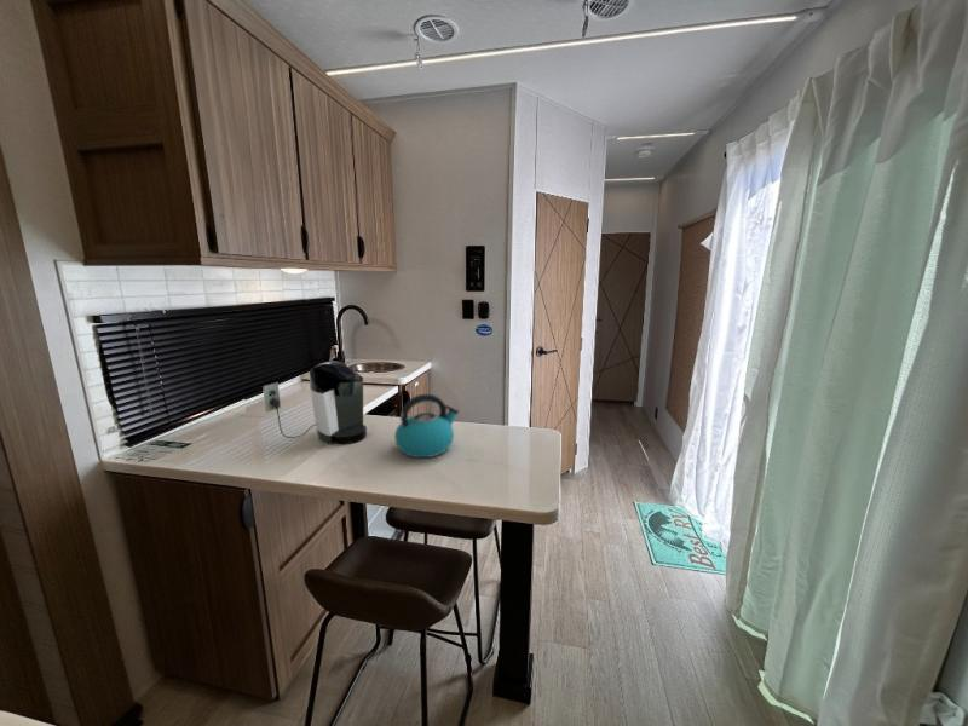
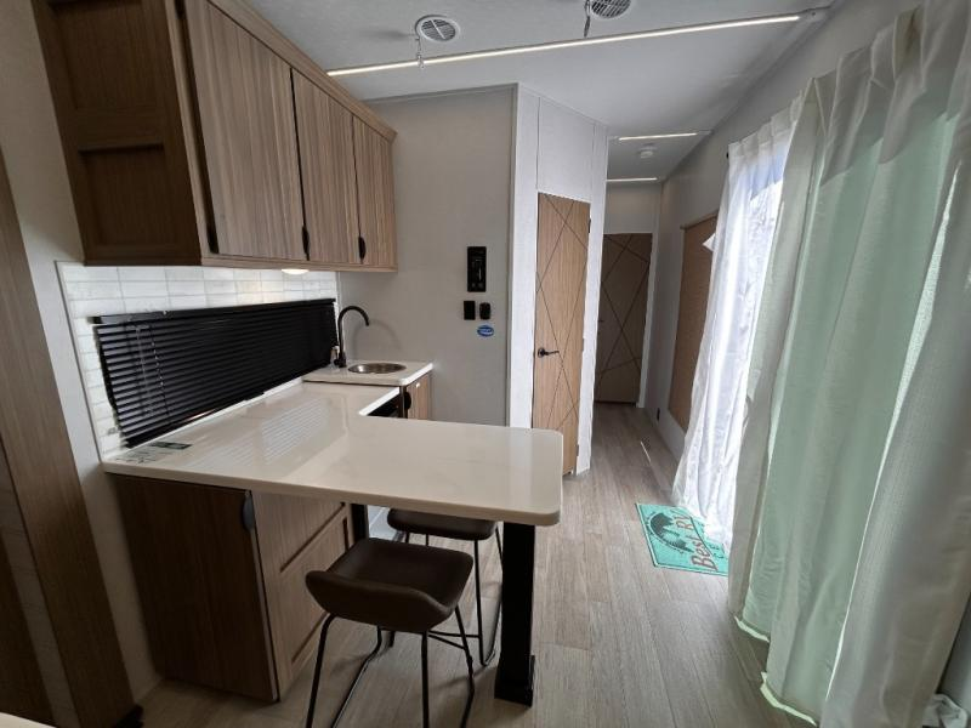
- kettle (428, 420)
- coffee maker (324, 403)
